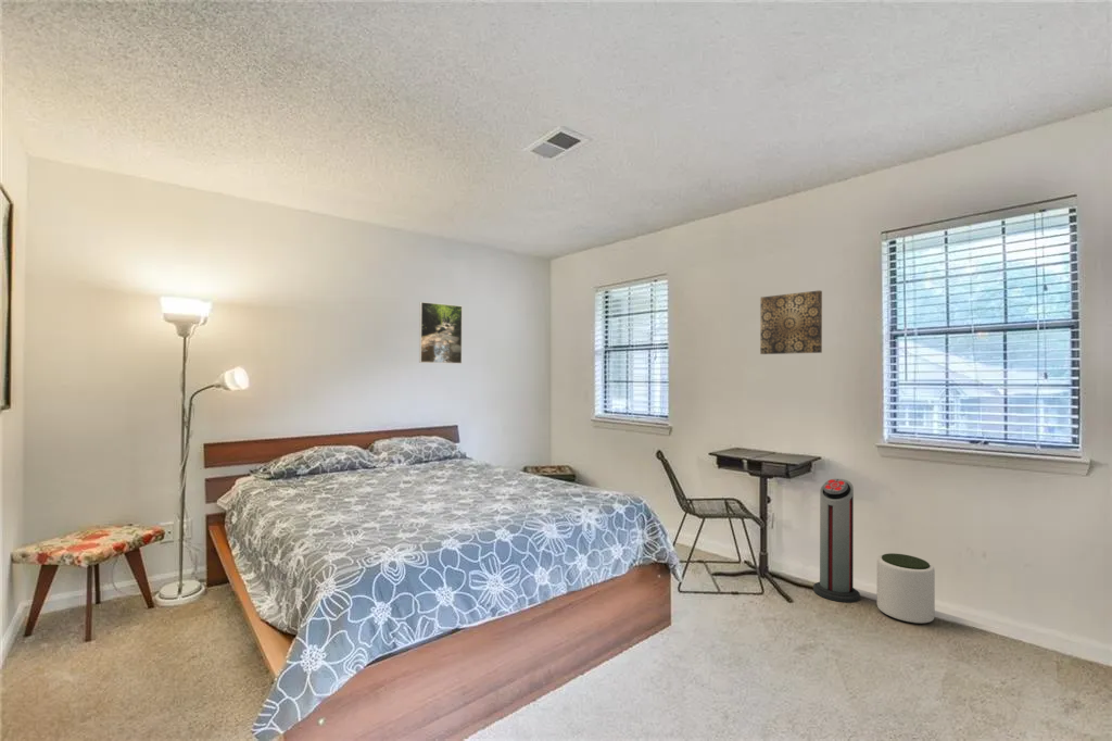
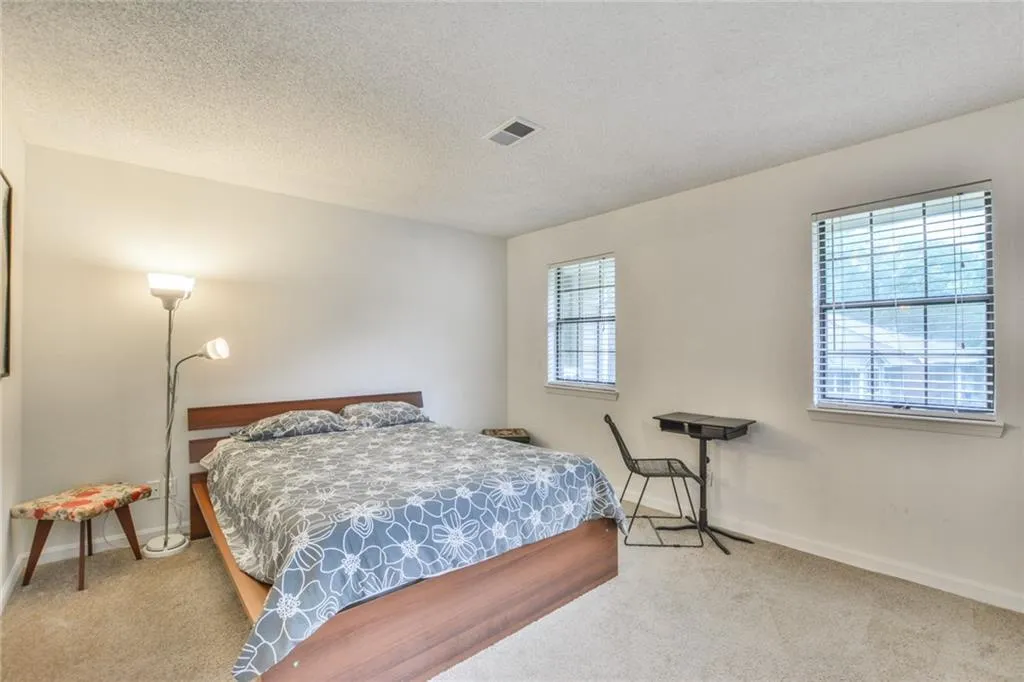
- plant pot (905, 587)
- air purifier (836, 536)
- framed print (441, 334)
- wall art (789, 324)
